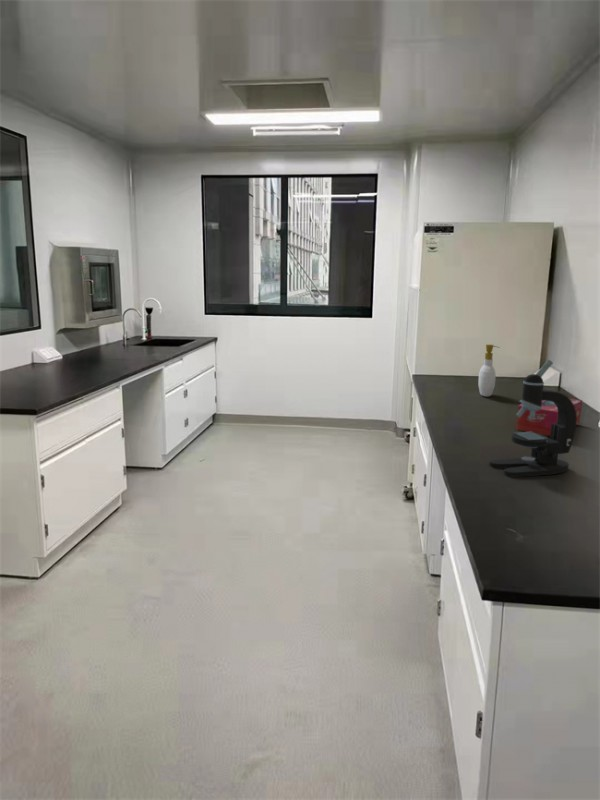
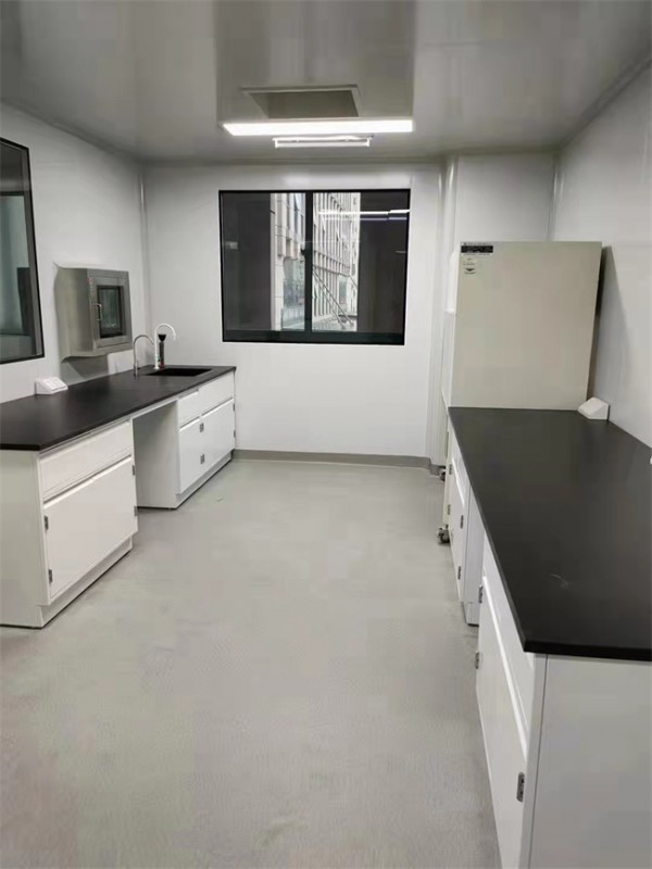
- soap bottle (488, 370)
- tissue box (549, 414)
- microscope (534, 415)
